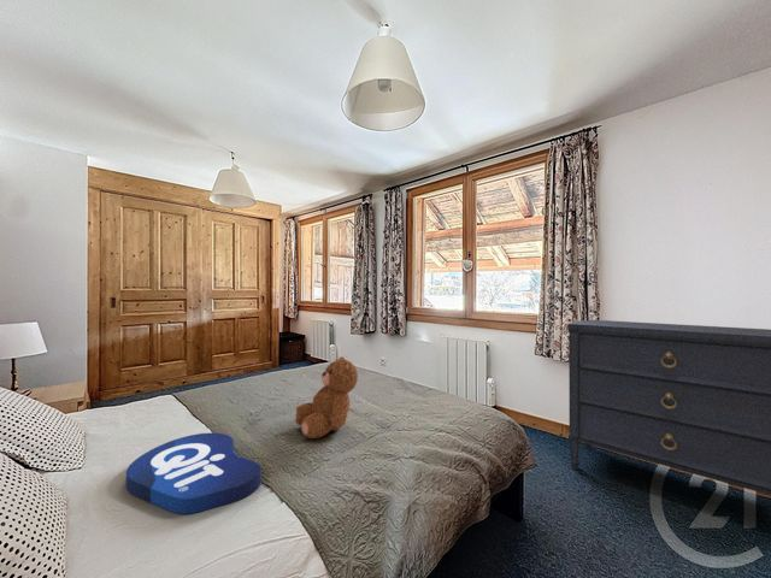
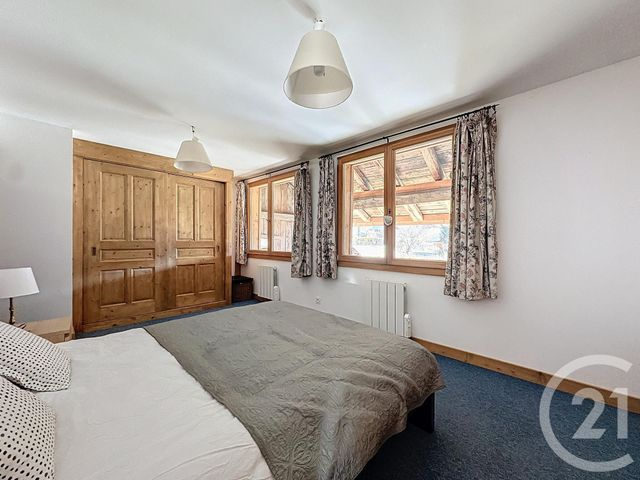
- teddy bear (328, 394)
- logo sign (196, 467)
- dresser (671, 406)
